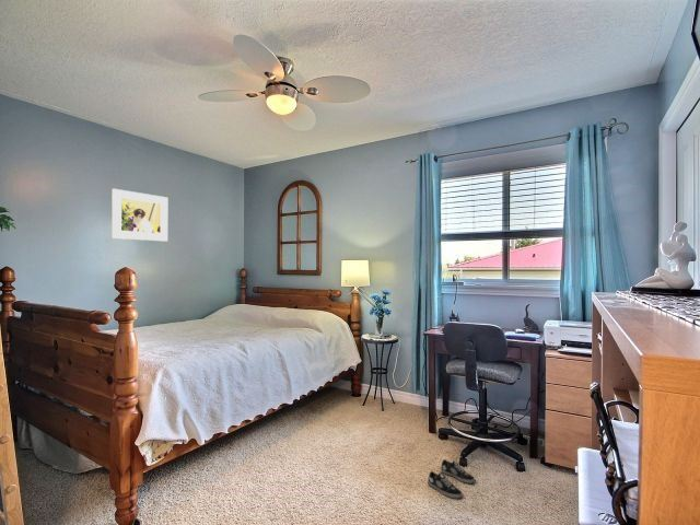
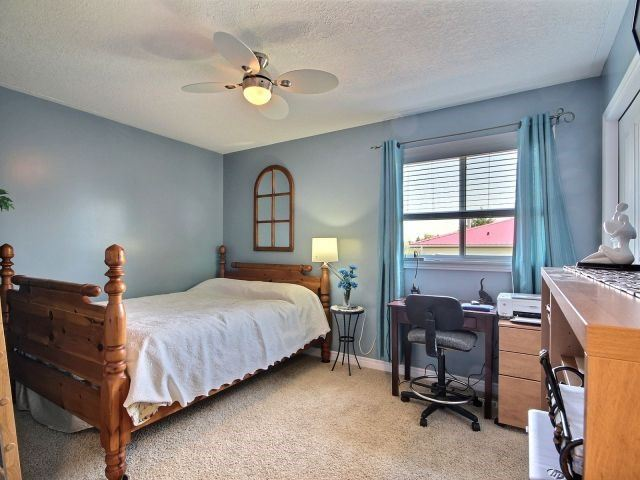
- shoe (451, 475)
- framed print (141, 217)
